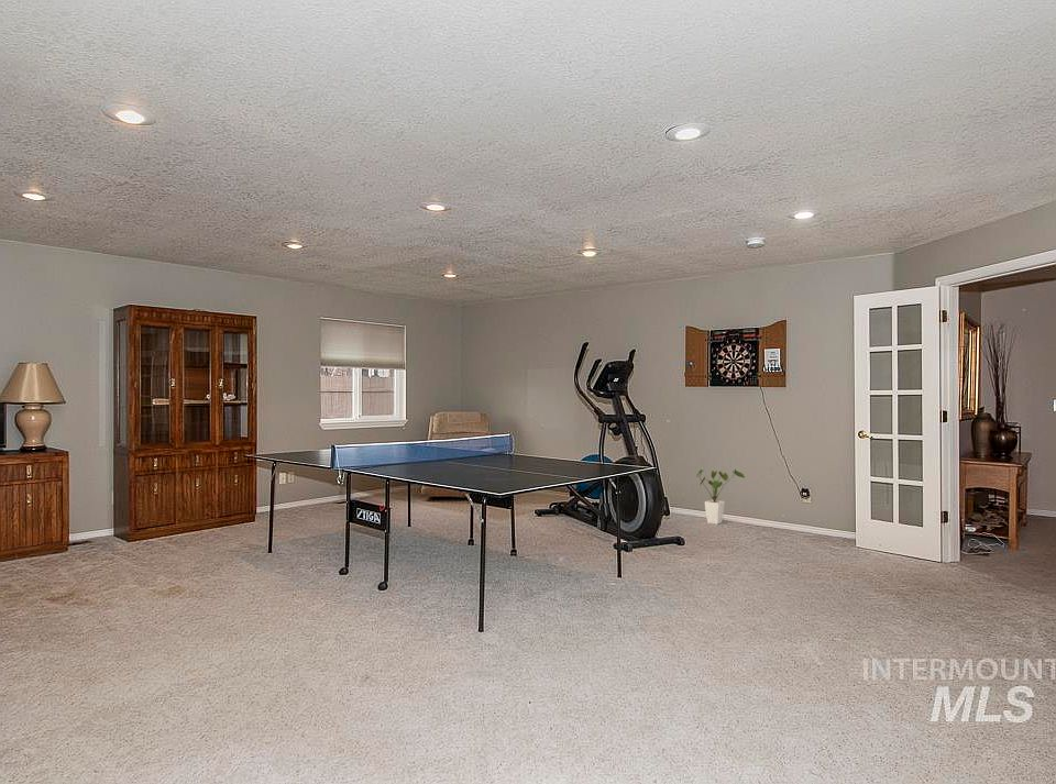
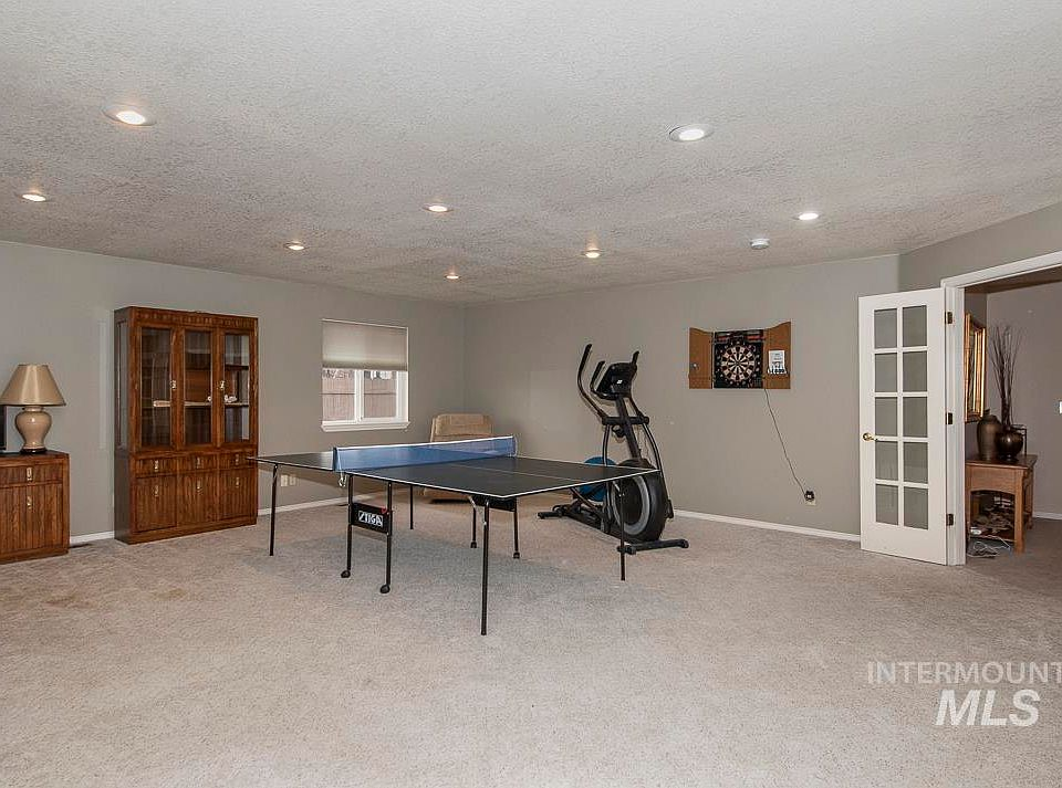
- house plant (717, 495)
